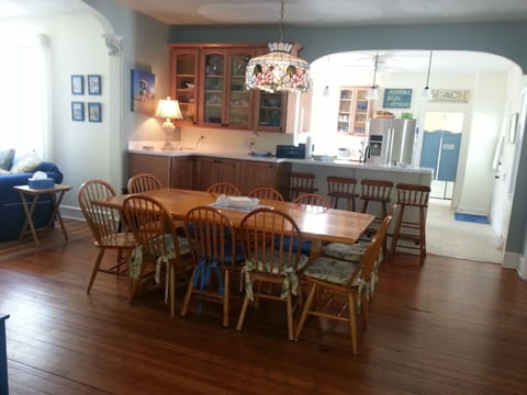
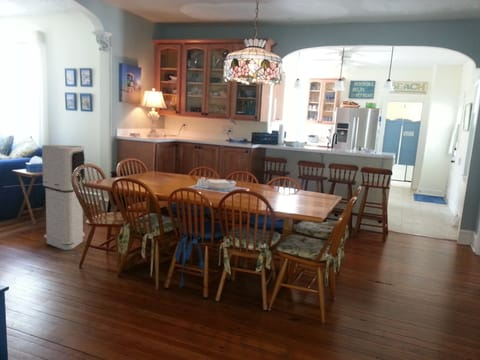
+ air purifier (61, 196)
